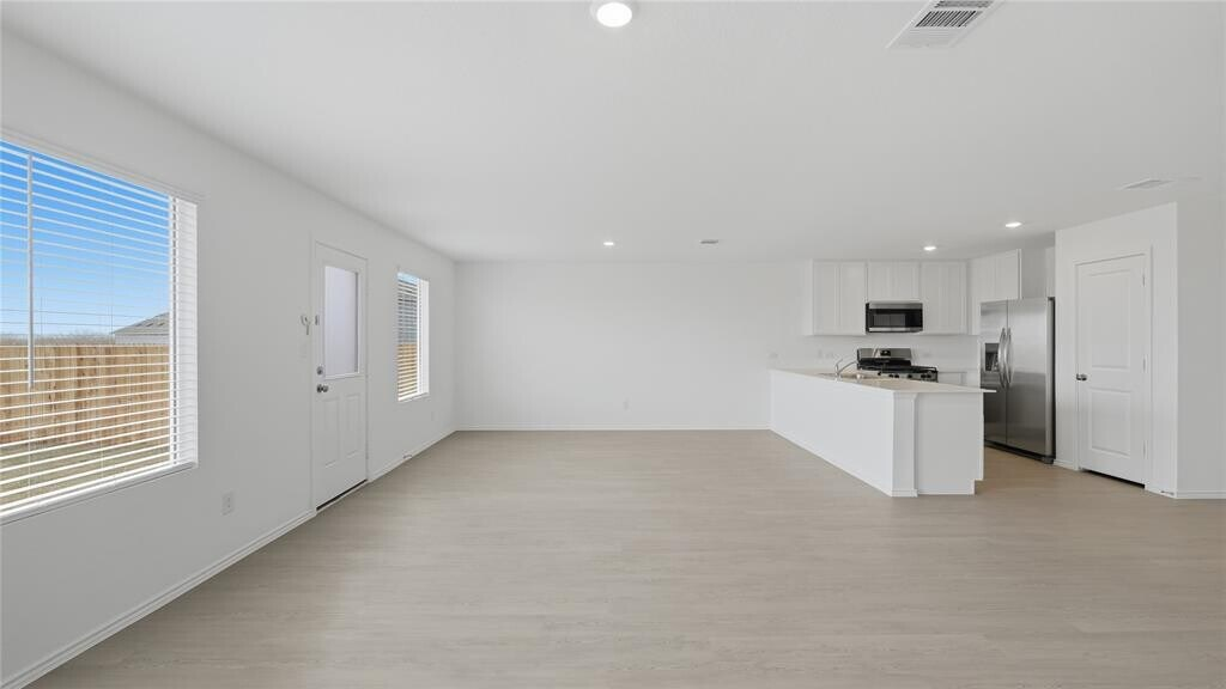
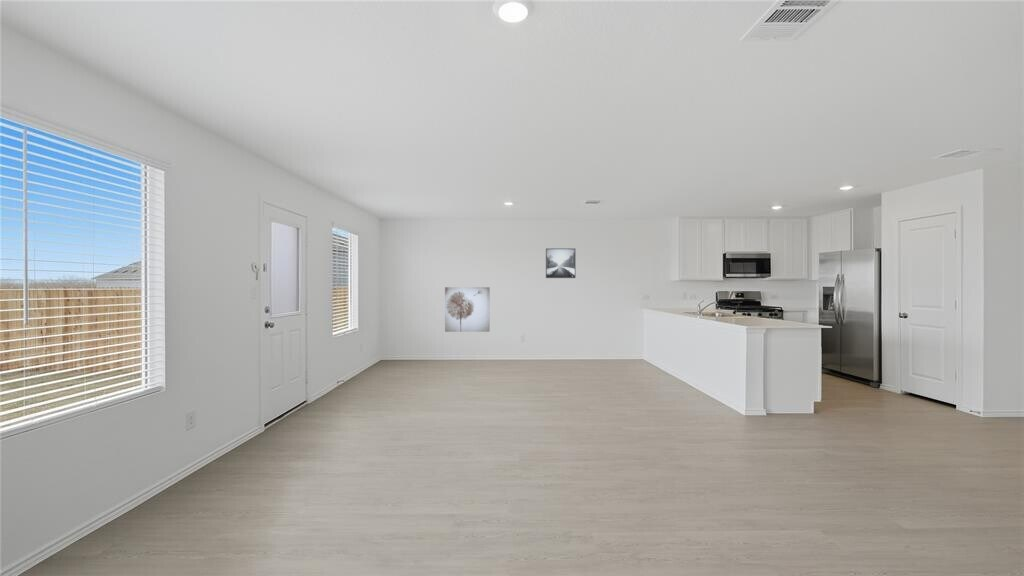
+ wall art (467, 309)
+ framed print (560, 263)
